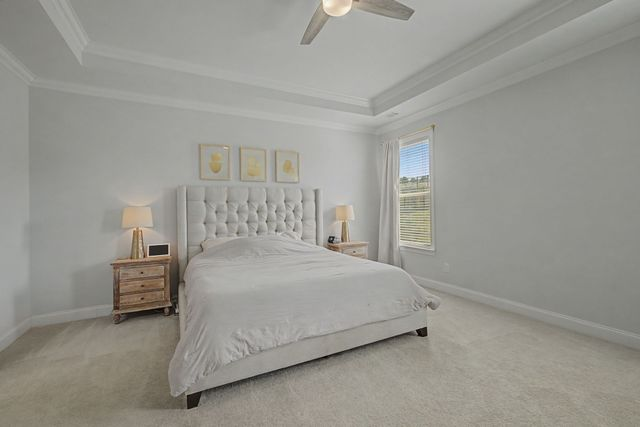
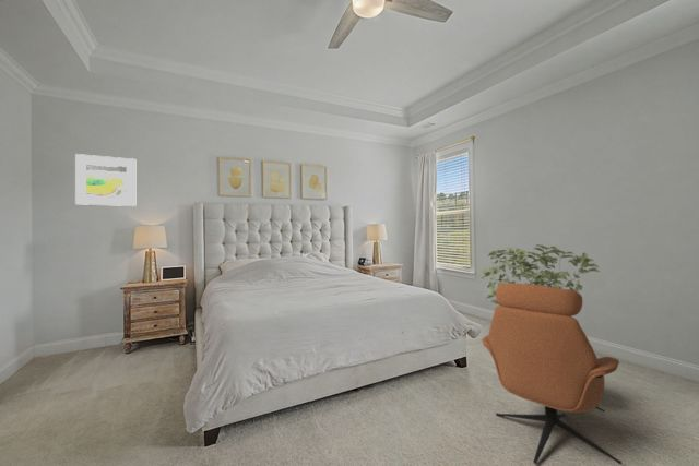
+ lounge chair (557, 348)
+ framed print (106, 180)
+ shrub (534, 284)
